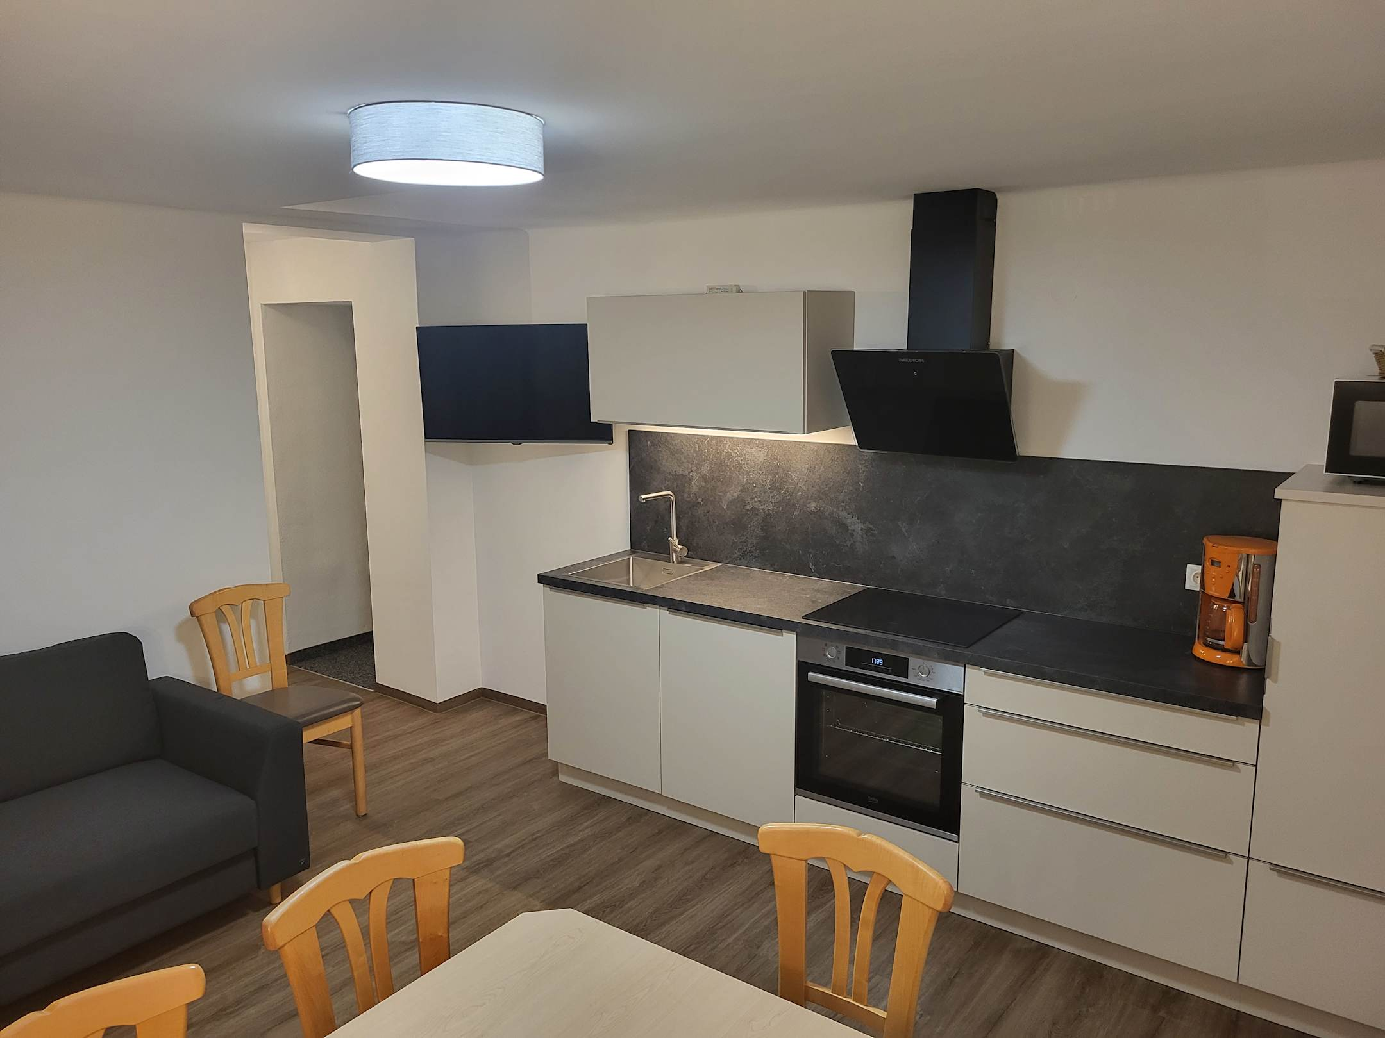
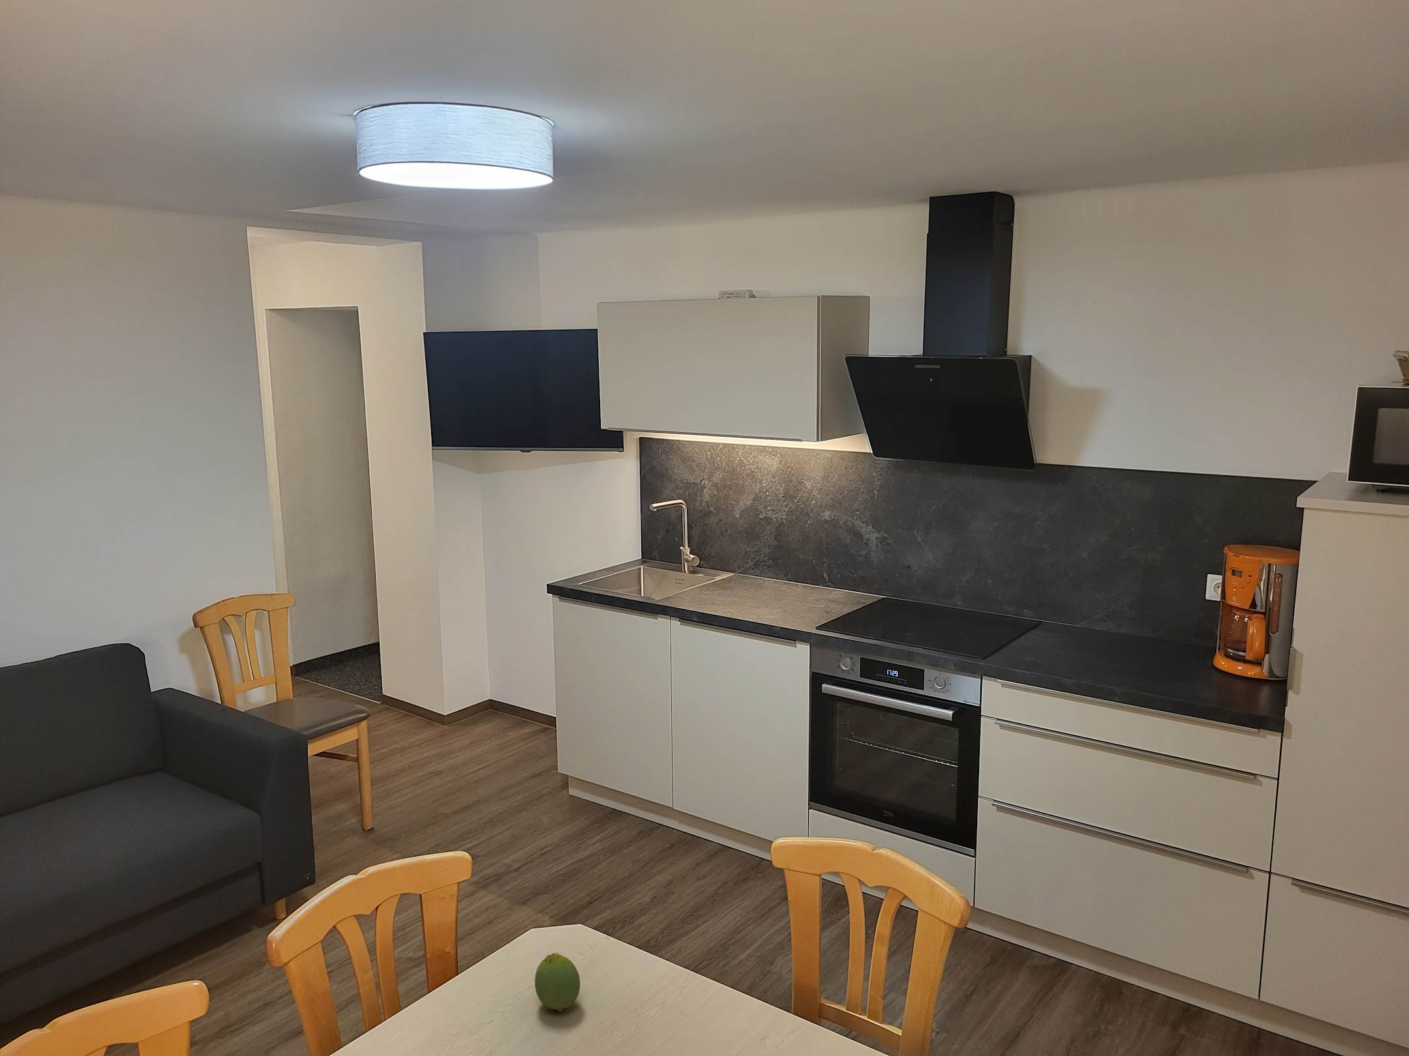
+ fruit (557, 981)
